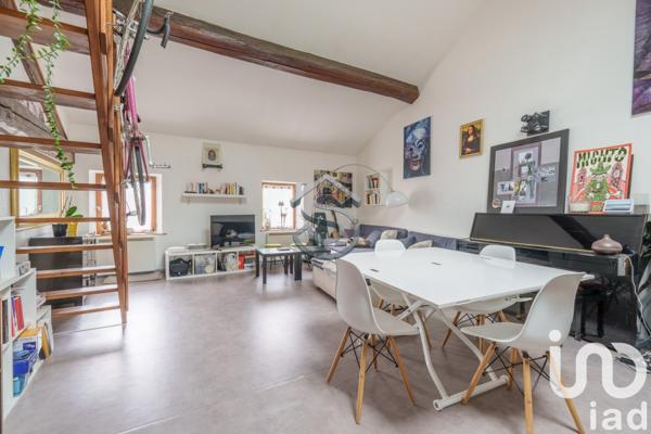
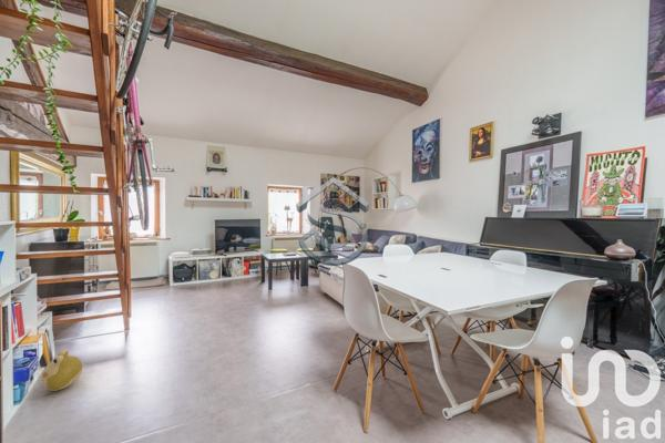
+ plush toy (62, 369)
